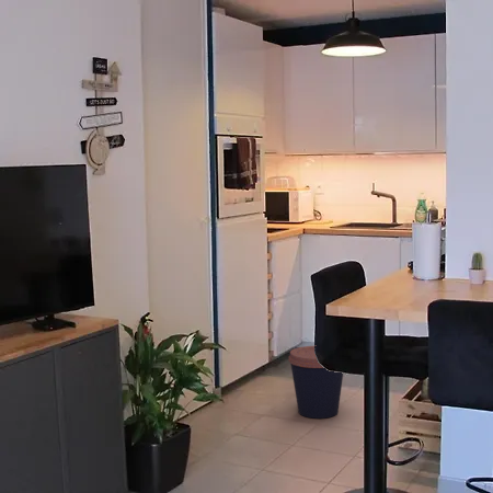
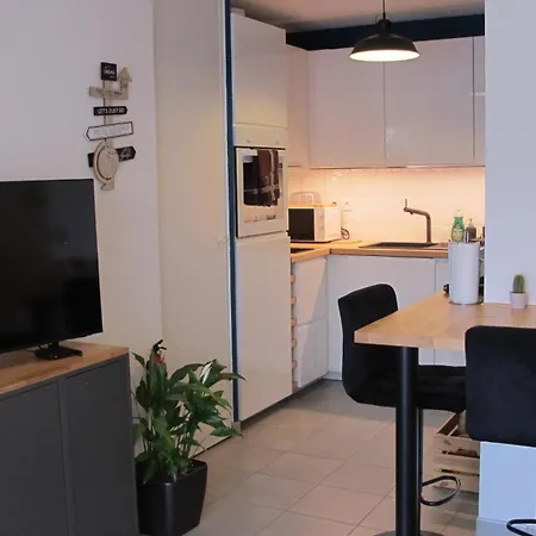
- coffee cup (318, 381)
